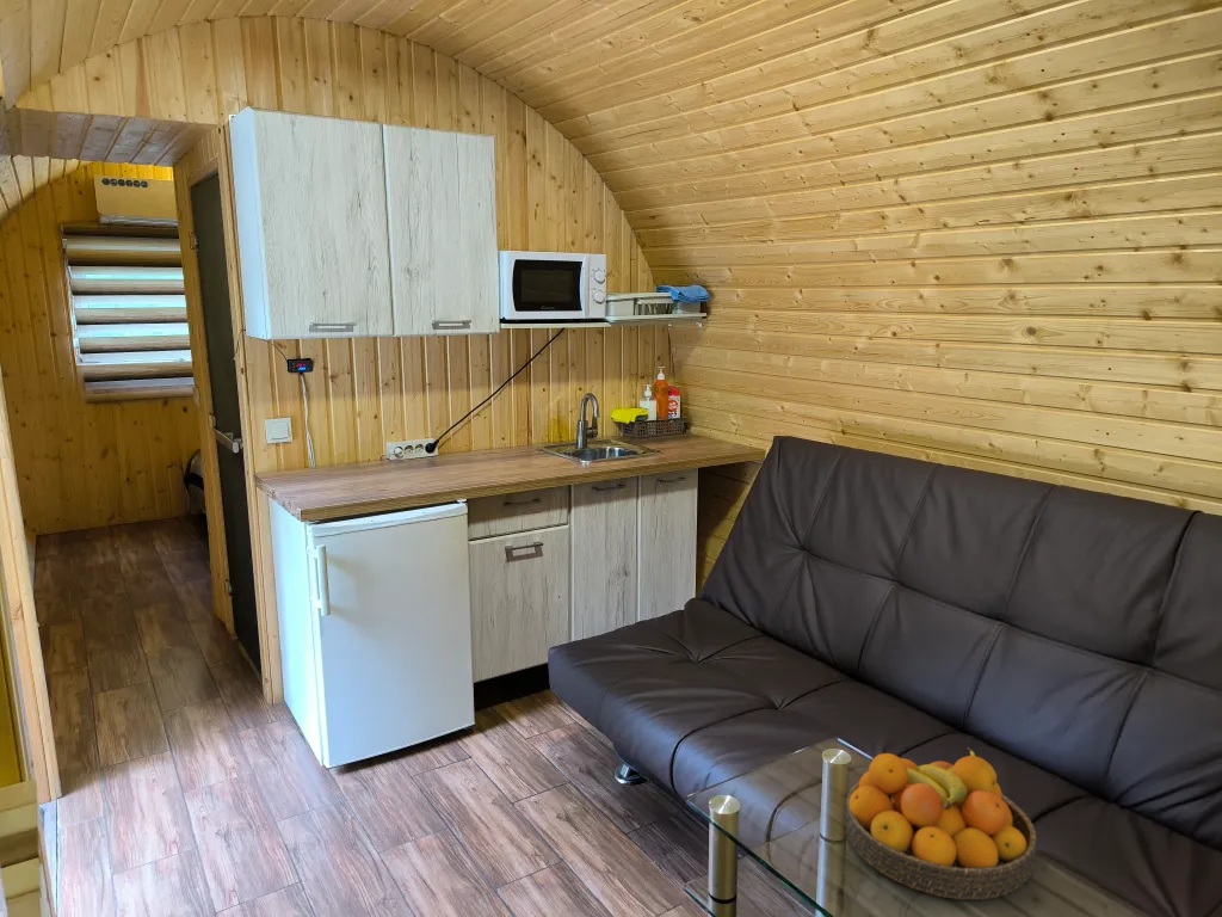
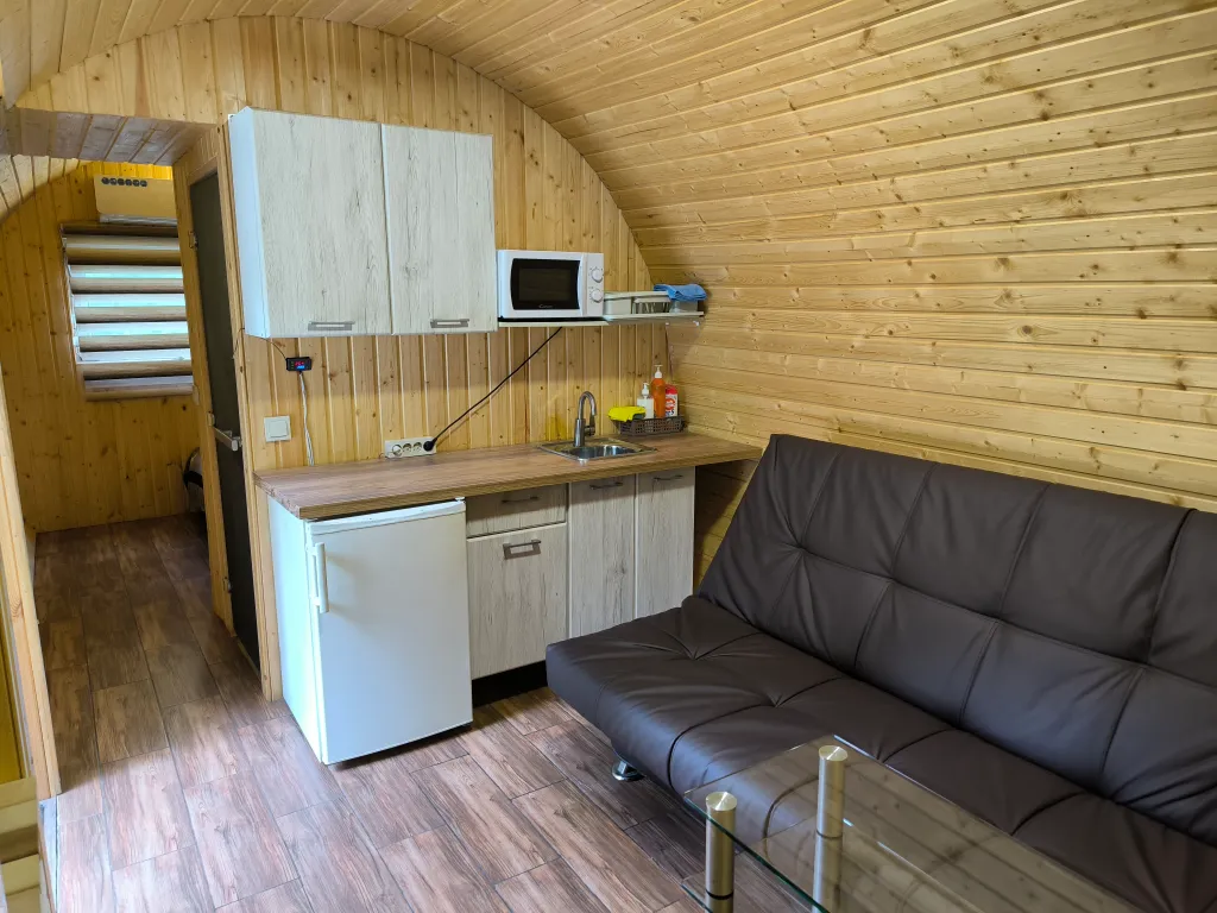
- fruit bowl (938, 802)
